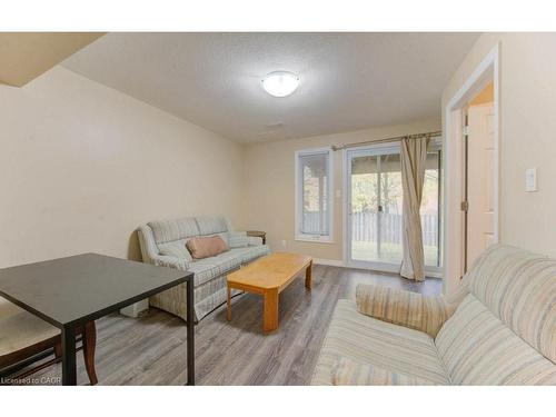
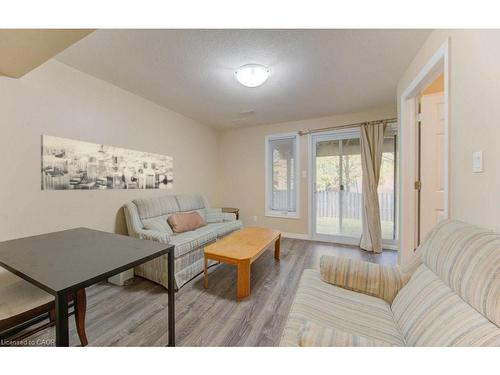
+ wall art (124, 169)
